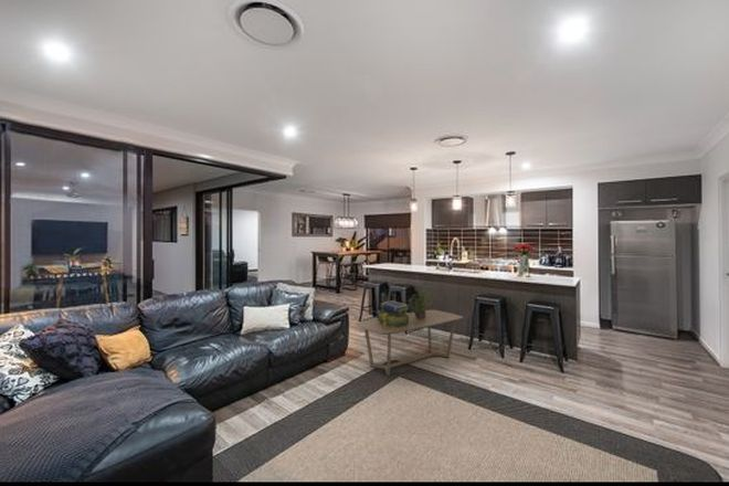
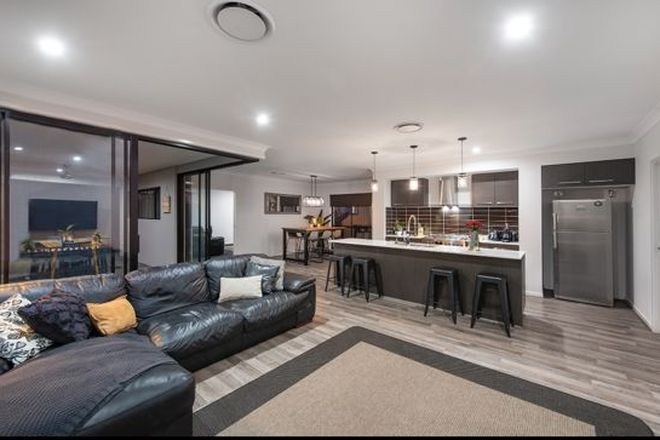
- potted plant (422, 302)
- stack of books (393, 313)
- coffee table (408, 330)
